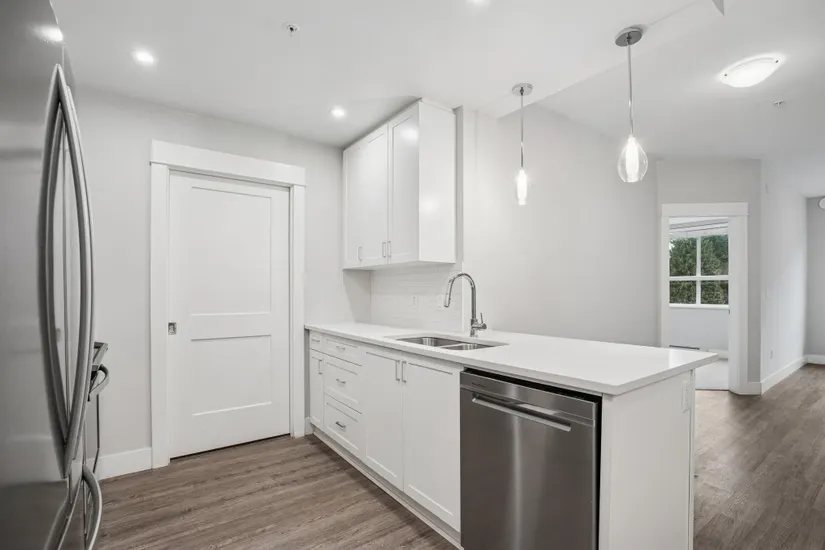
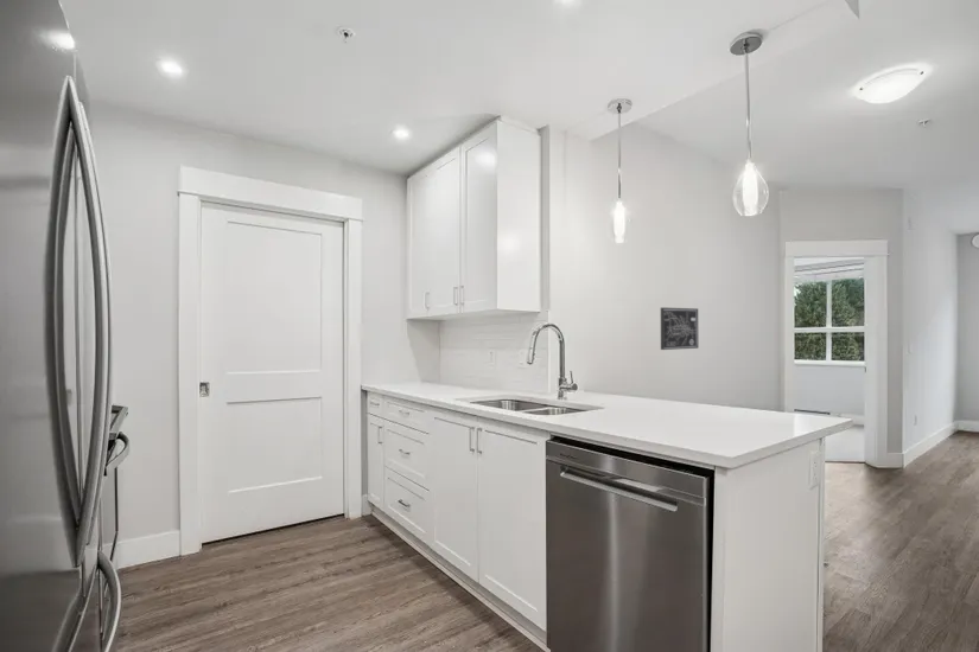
+ wall art (680, 328)
